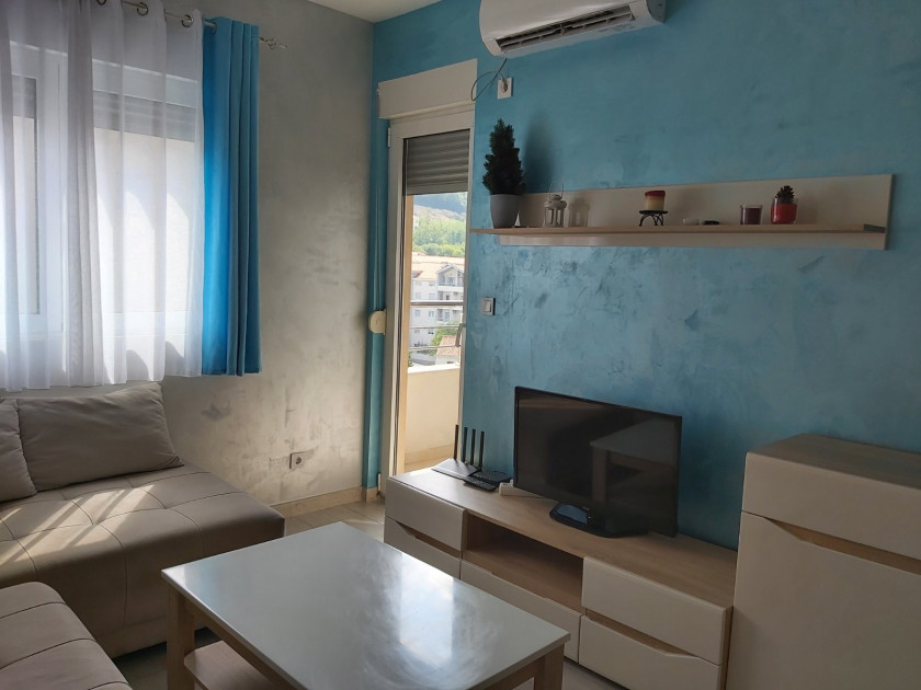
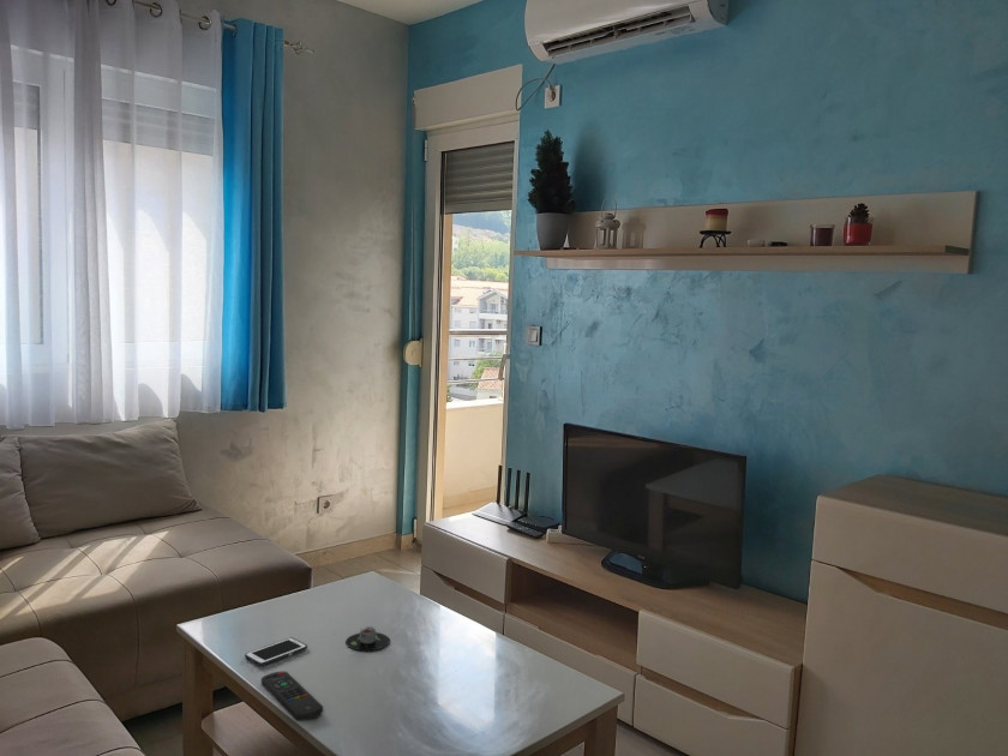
+ remote control (290, 694)
+ candle (367, 635)
+ cell phone (276, 650)
